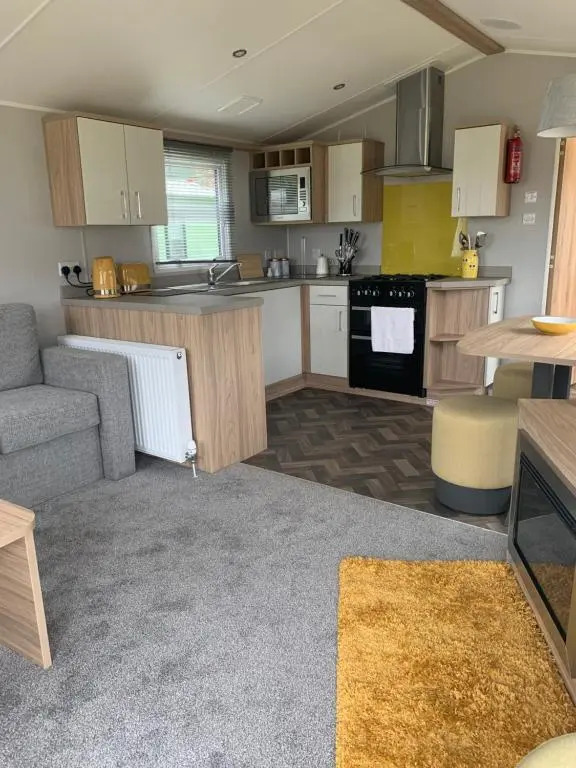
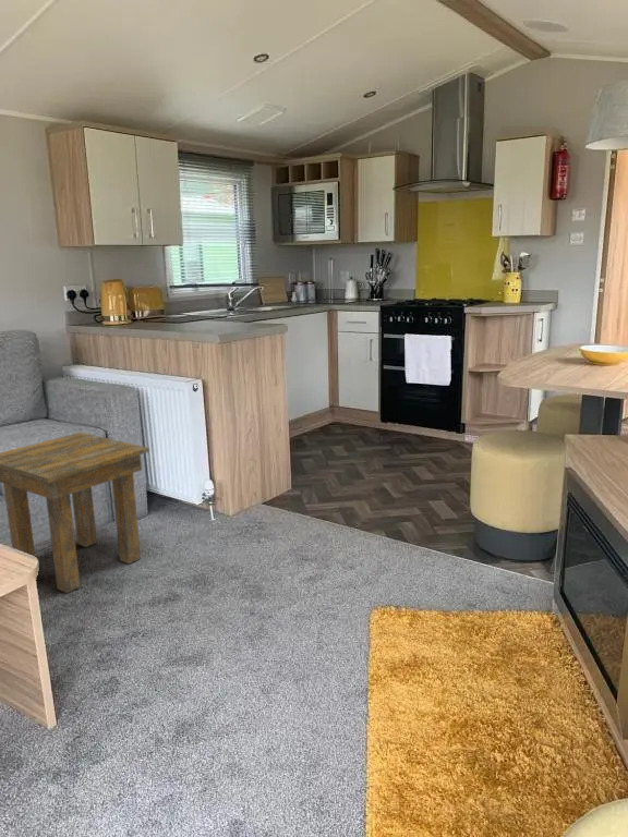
+ side table (73, 509)
